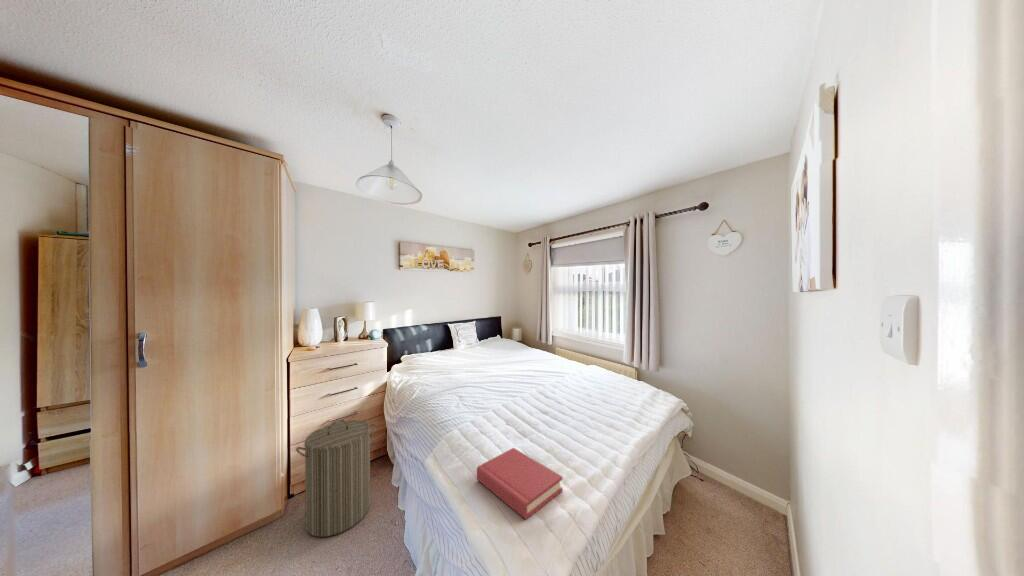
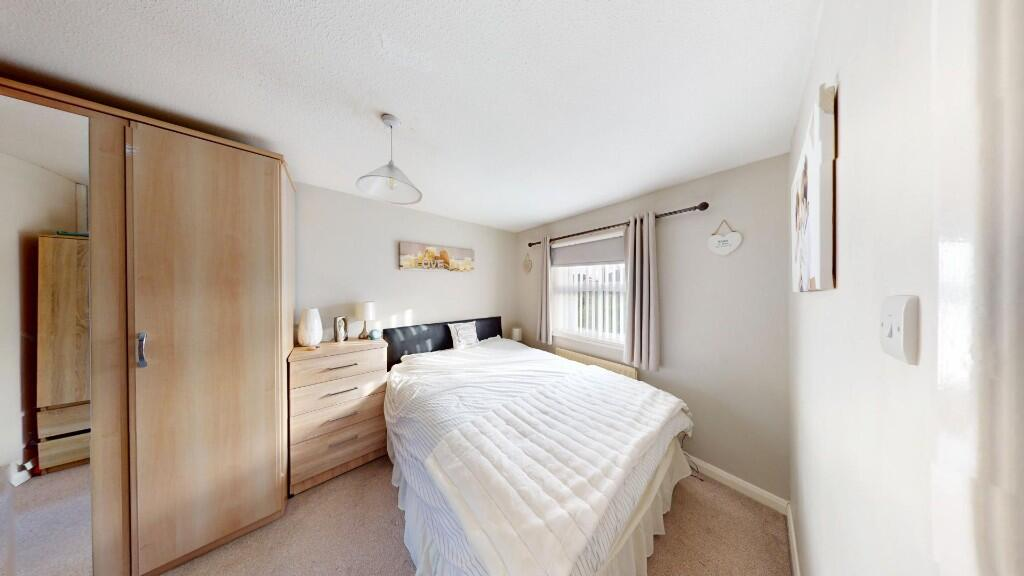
- laundry hamper (339, 466)
- hardback book (518, 478)
